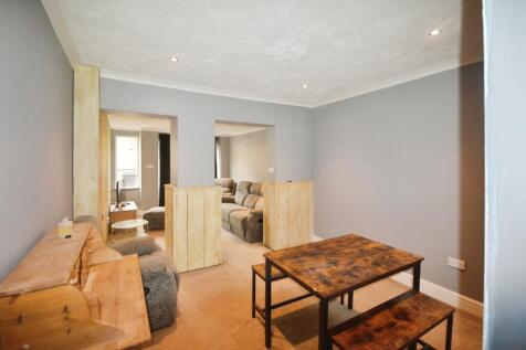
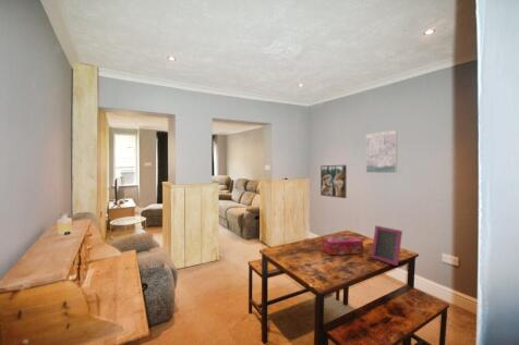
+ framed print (381, 152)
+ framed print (333, 181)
+ tissue box (341, 245)
+ picture frame (387, 244)
